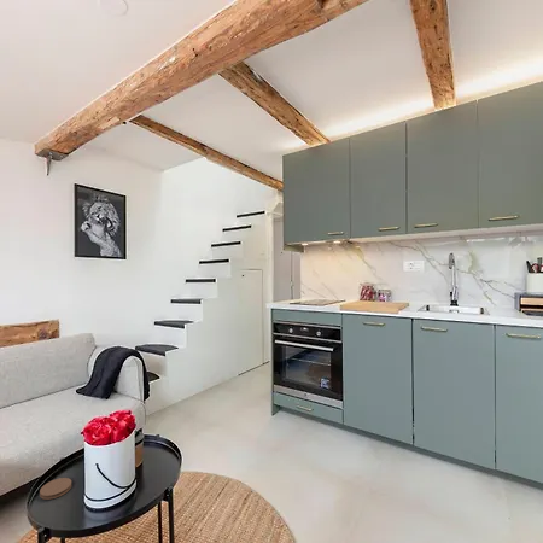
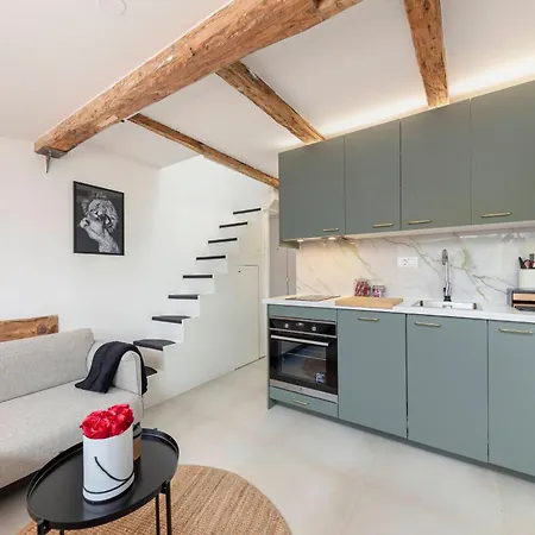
- coaster (56, 487)
